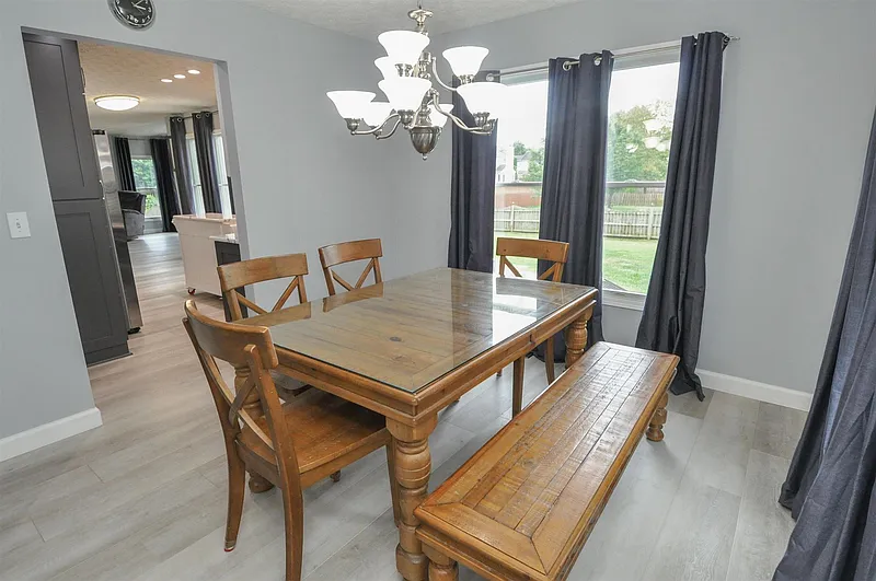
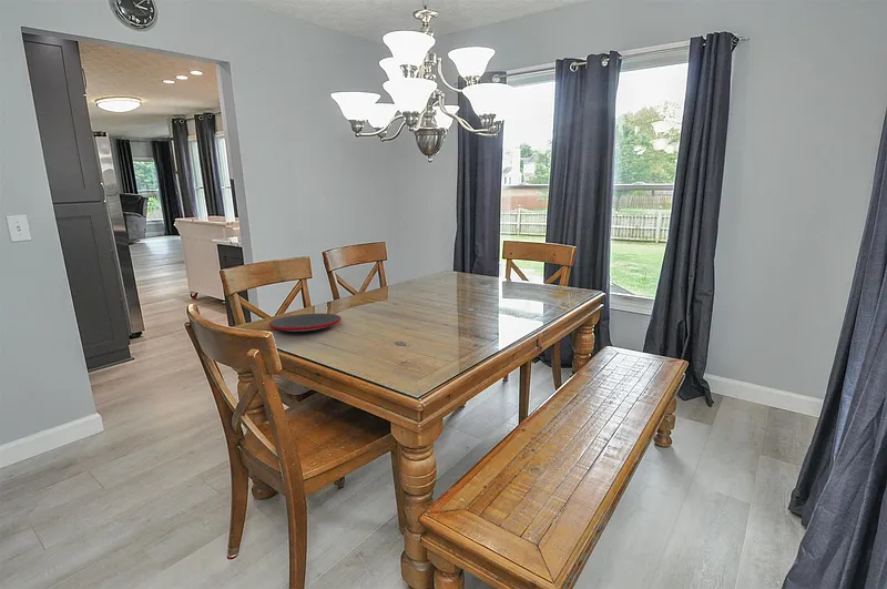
+ plate (306, 322)
